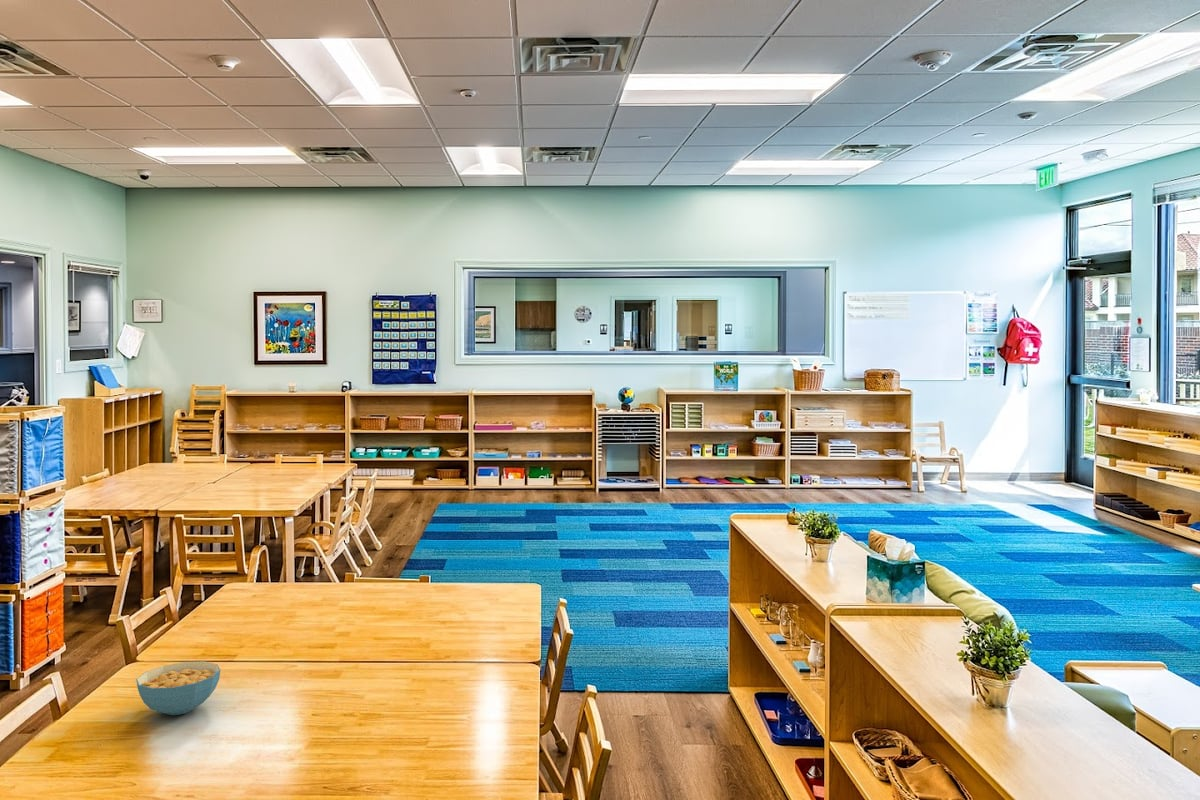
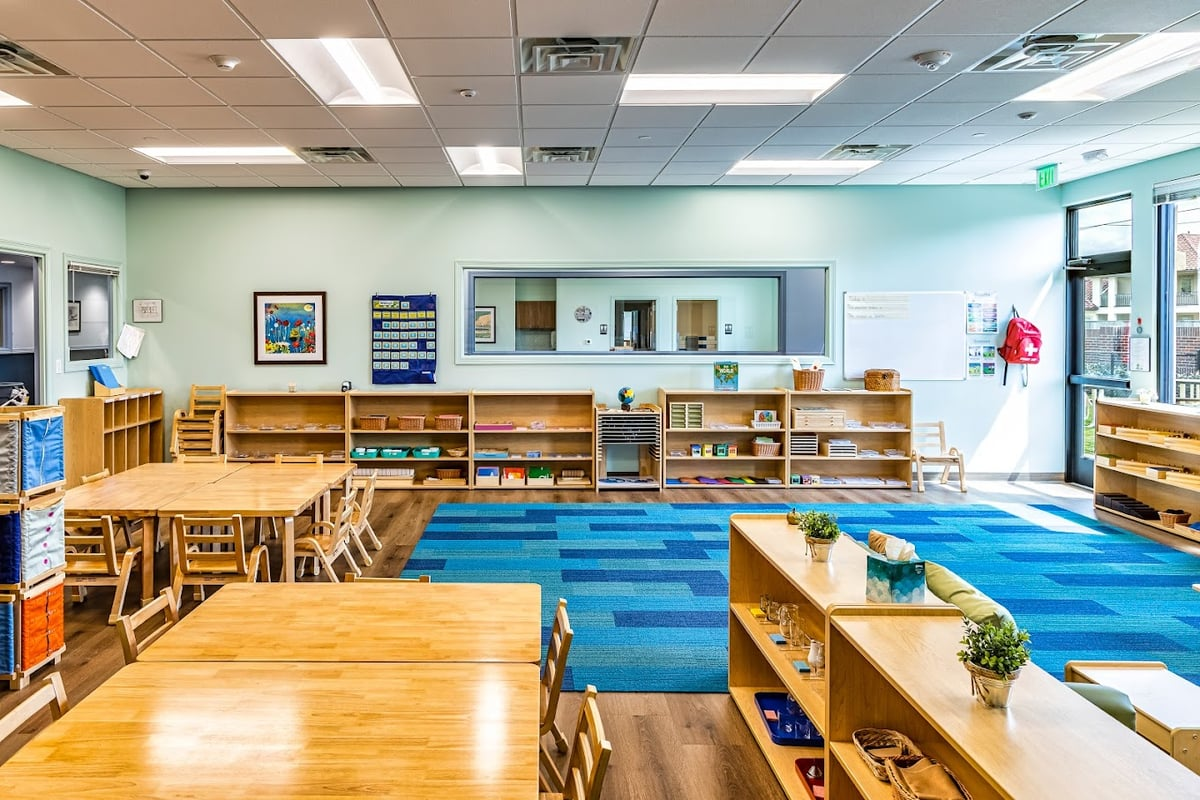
- cereal bowl (179, 692)
